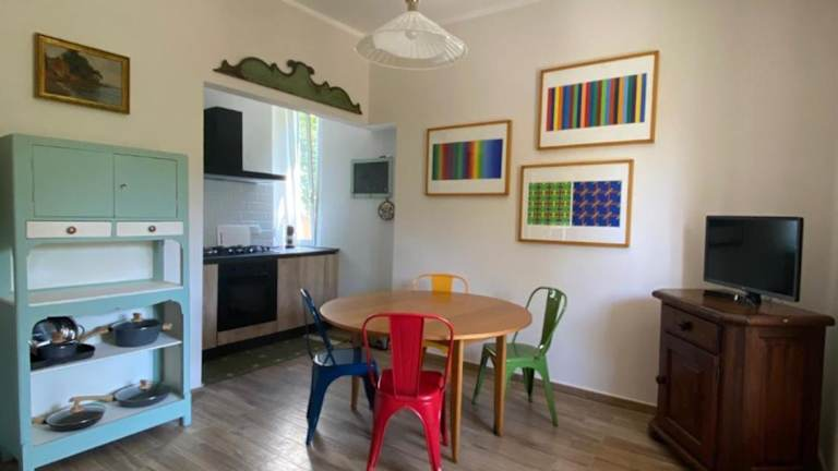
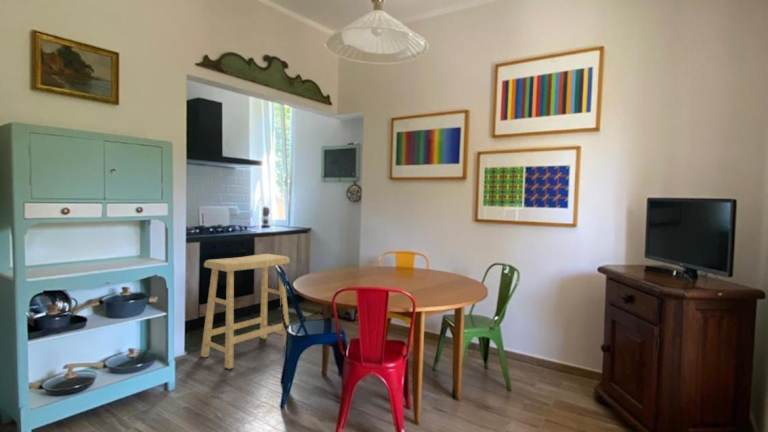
+ stool (261, 305)
